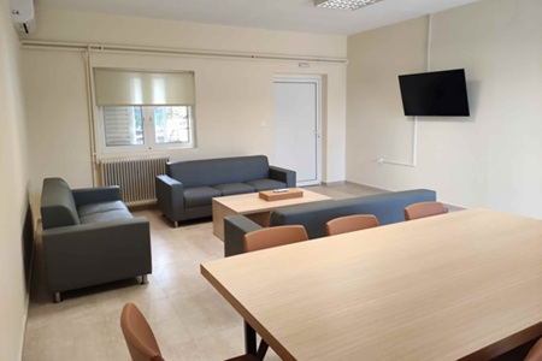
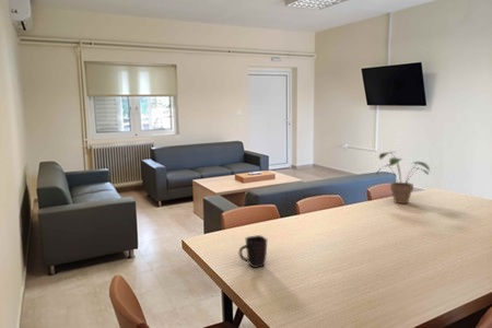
+ mug (254, 253)
+ potted plant (400, 177)
